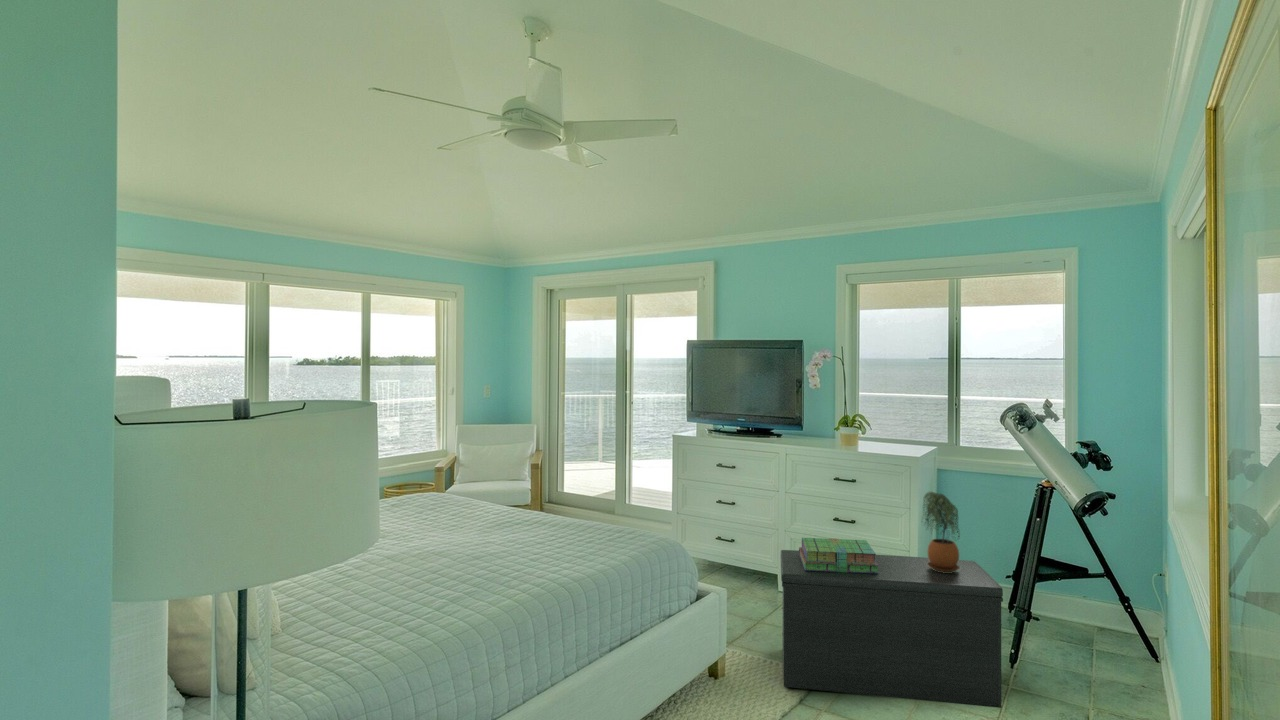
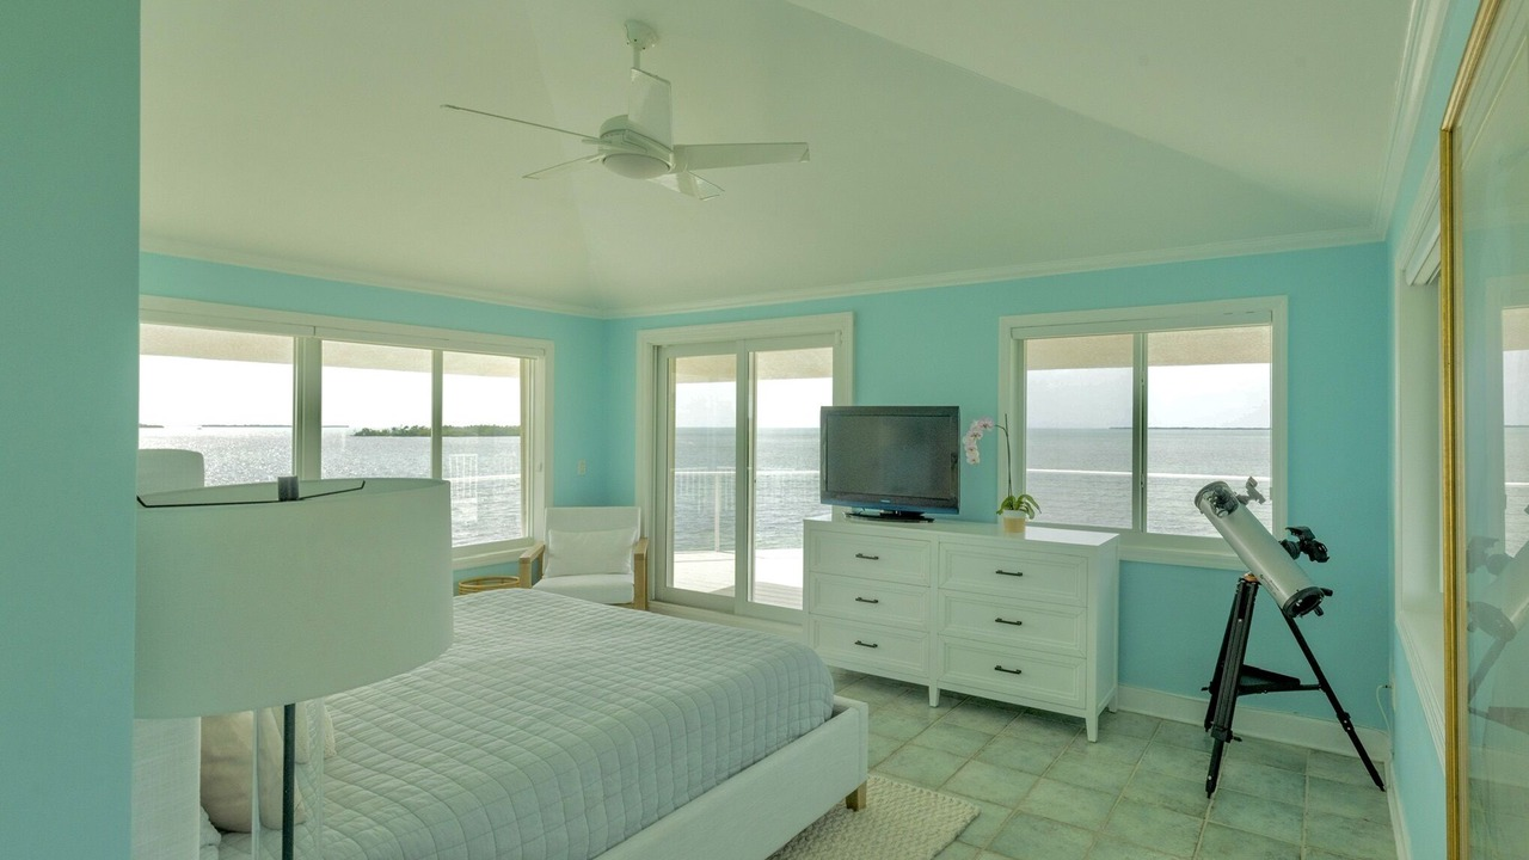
- bench (881, 620)
- potted plant (941, 530)
- stack of books (837, 554)
